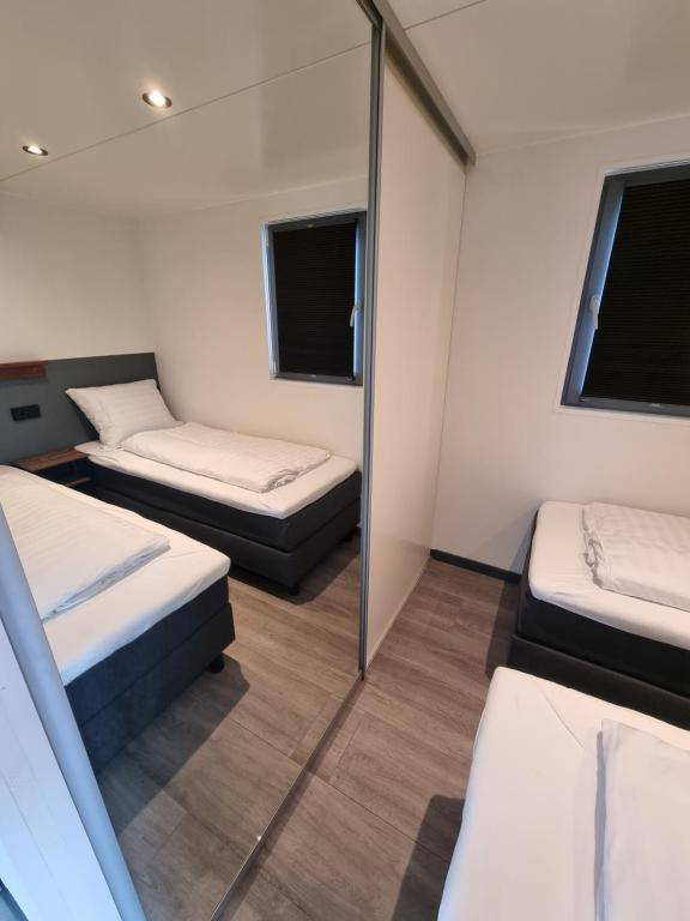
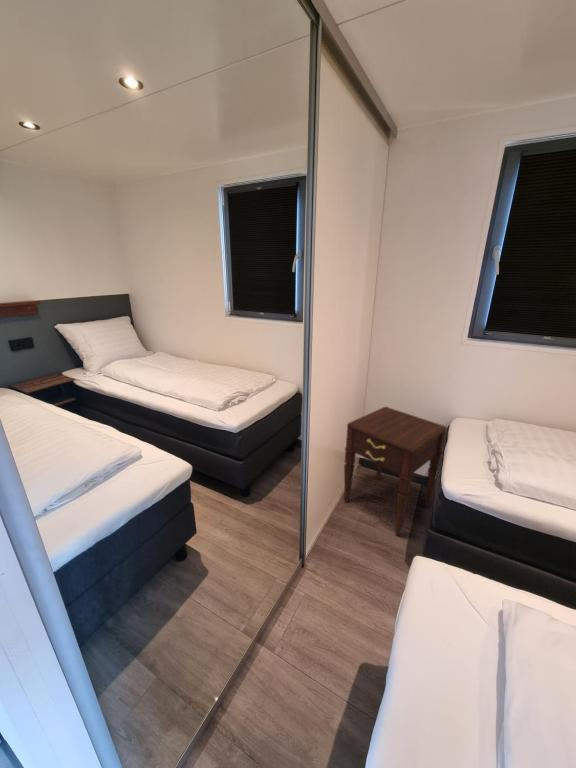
+ nightstand (391, 465)
